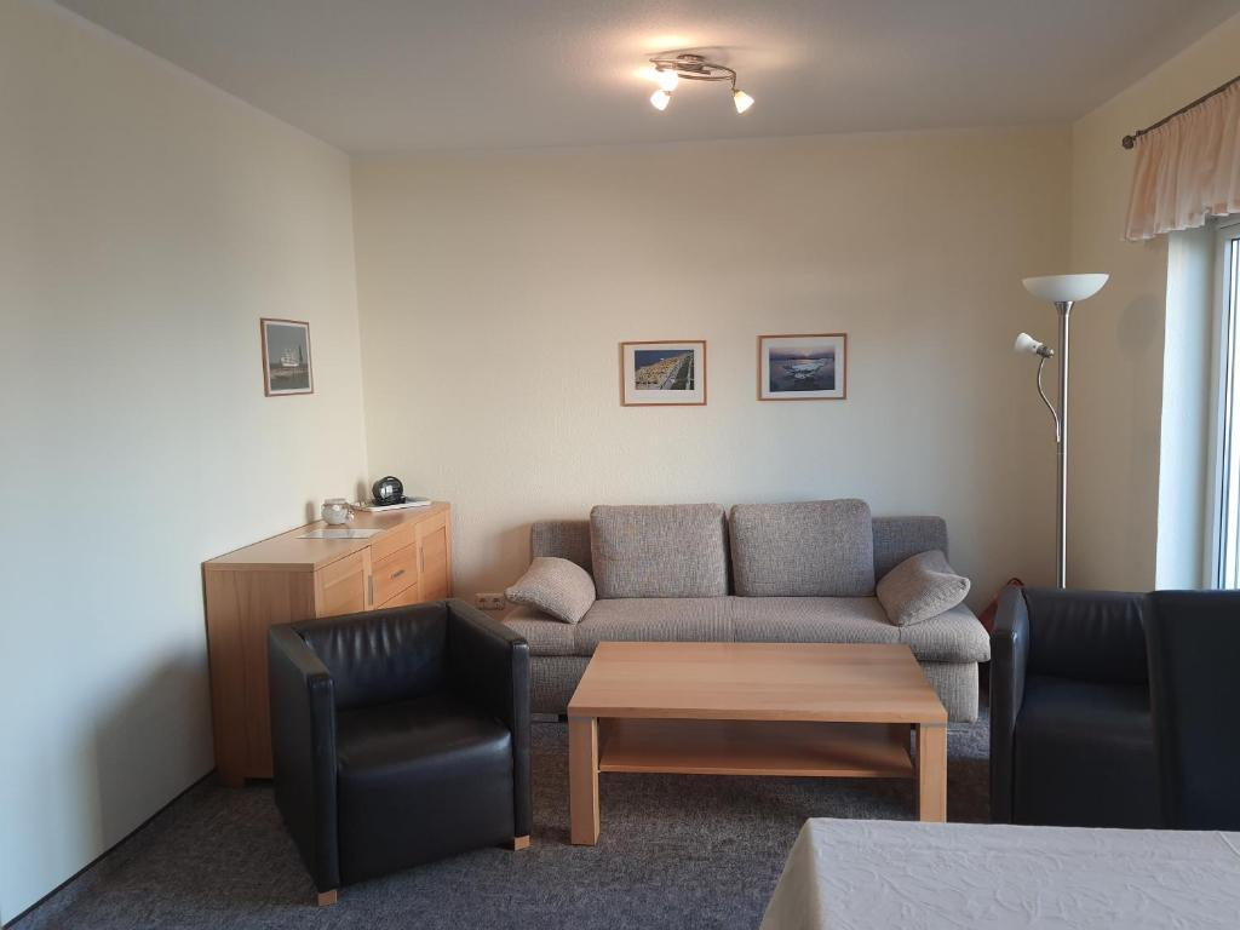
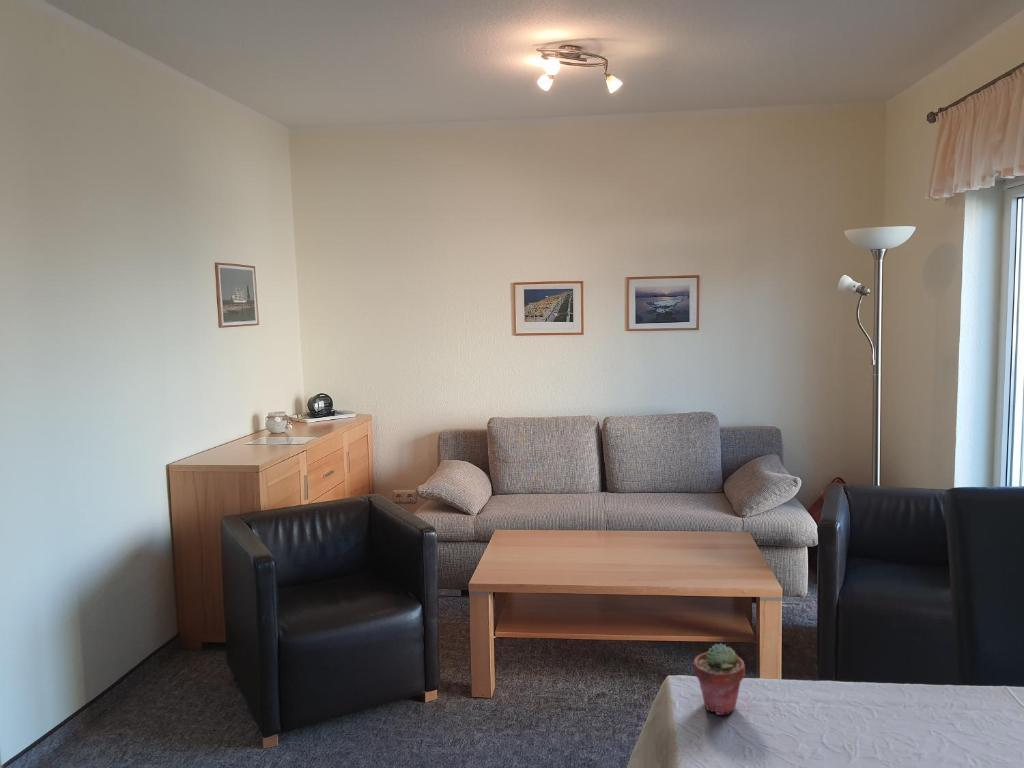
+ potted succulent (719, 675)
